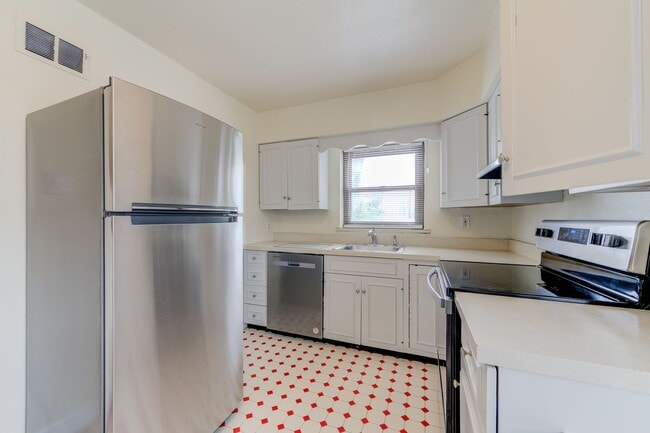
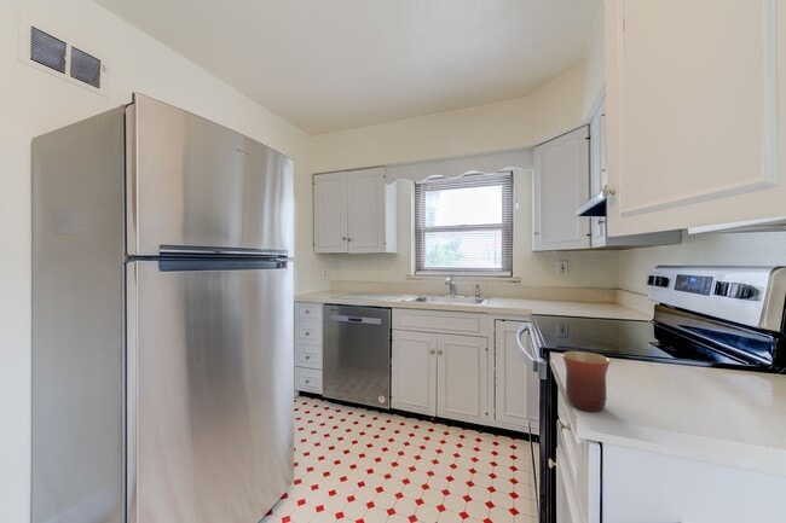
+ mug (582, 378)
